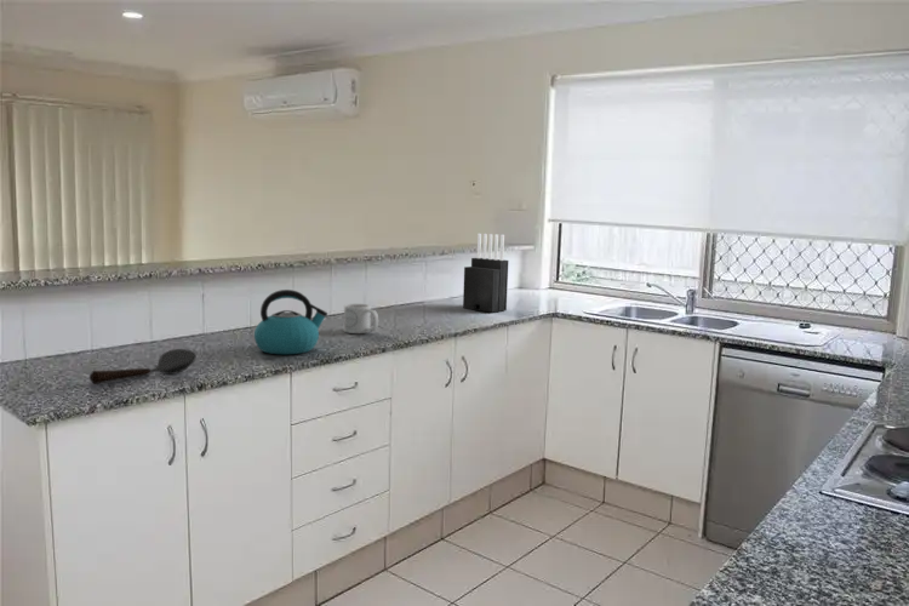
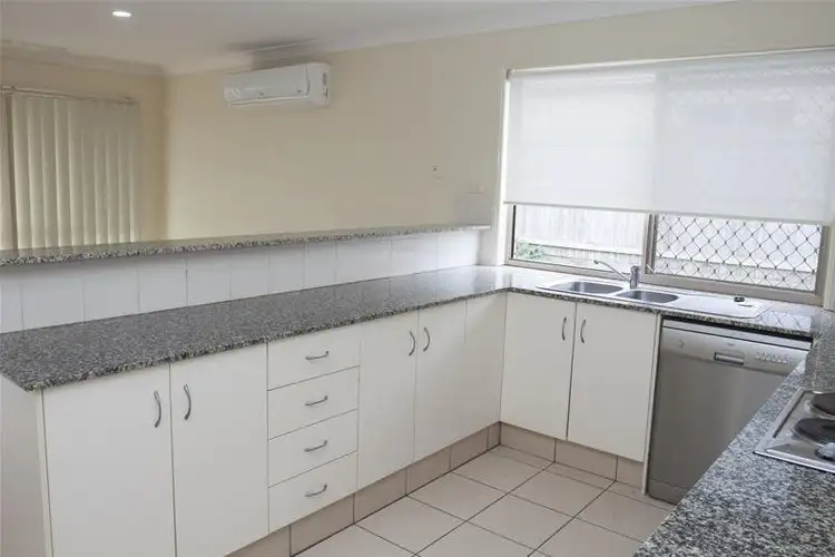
- kettle (291, 319)
- knife block (484, 271)
- mug (361, 319)
- spoon (145, 368)
